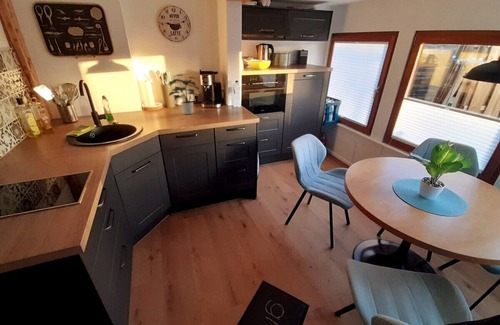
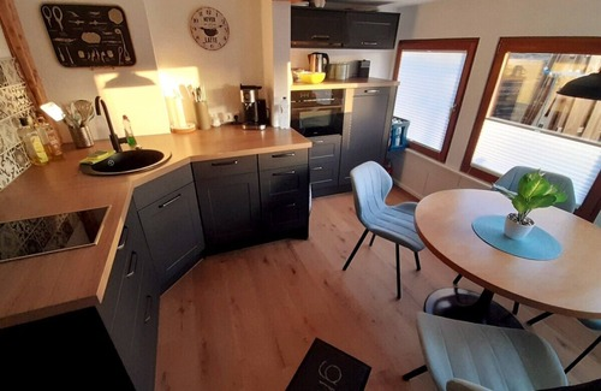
- potted plant (186, 94)
